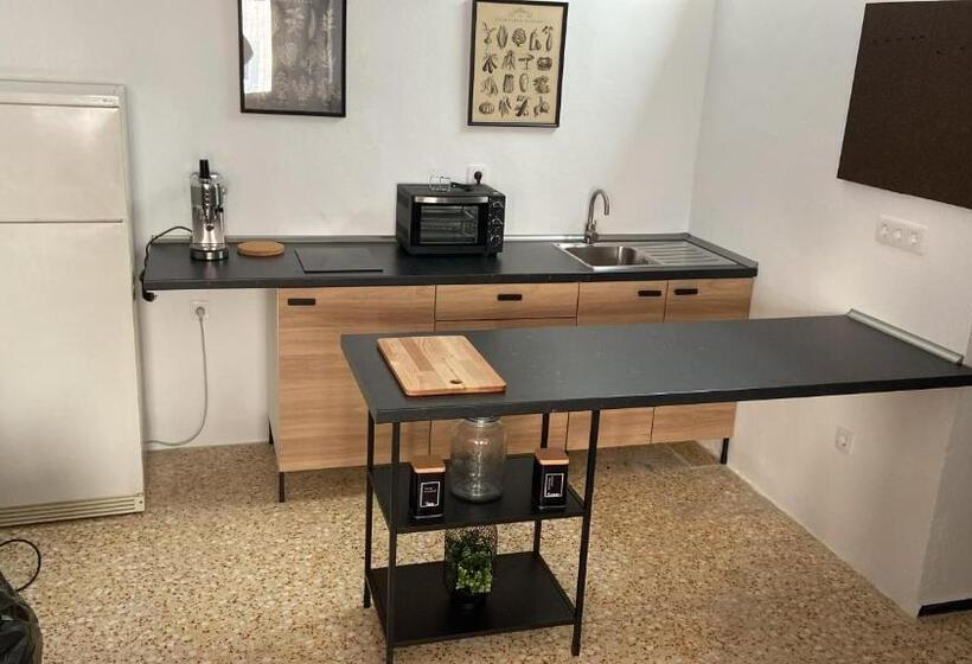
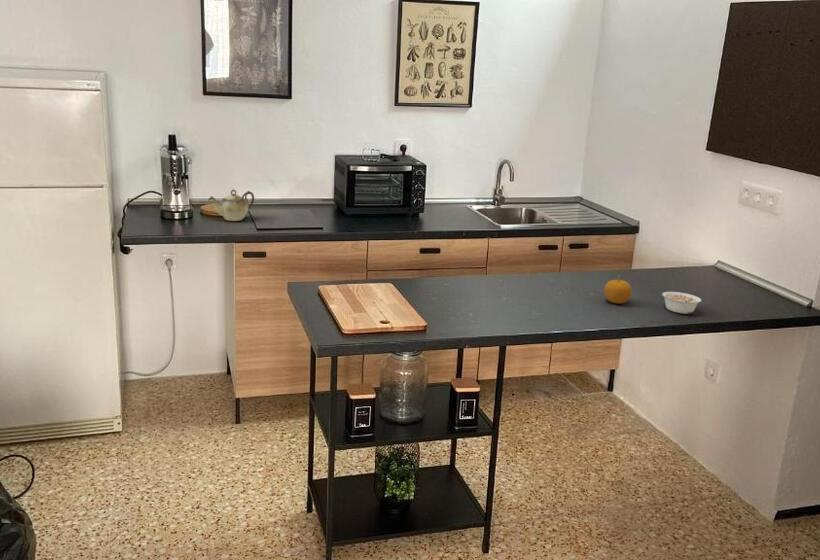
+ fruit (618, 288)
+ teapot (231, 204)
+ legume (681, 302)
